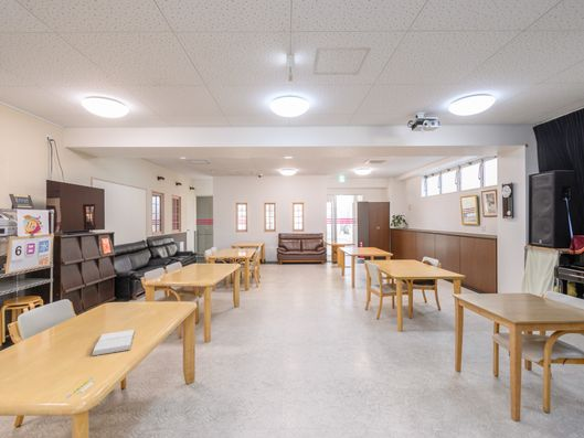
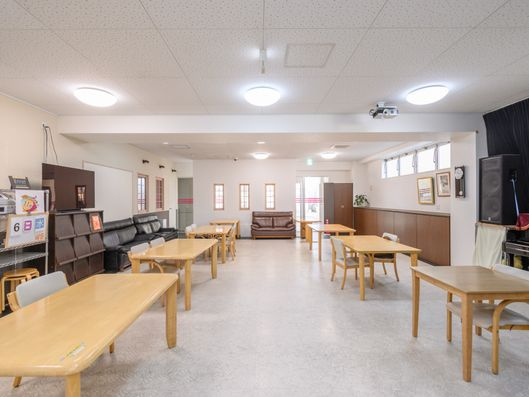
- book (115, 340)
